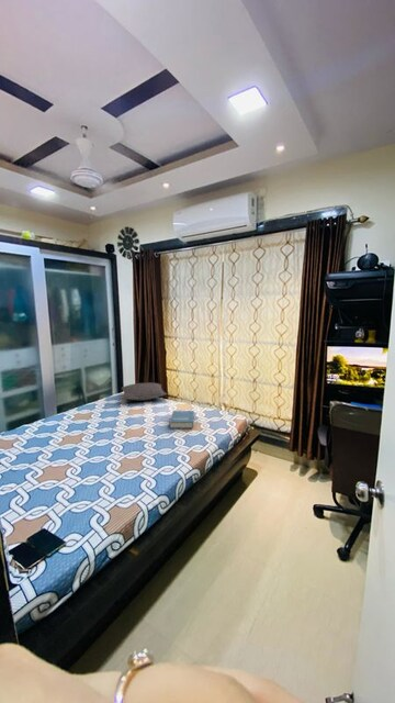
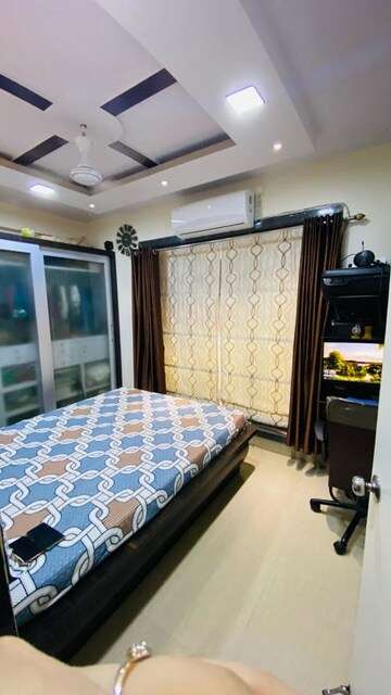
- pillow (143, 390)
- hardback book (182, 419)
